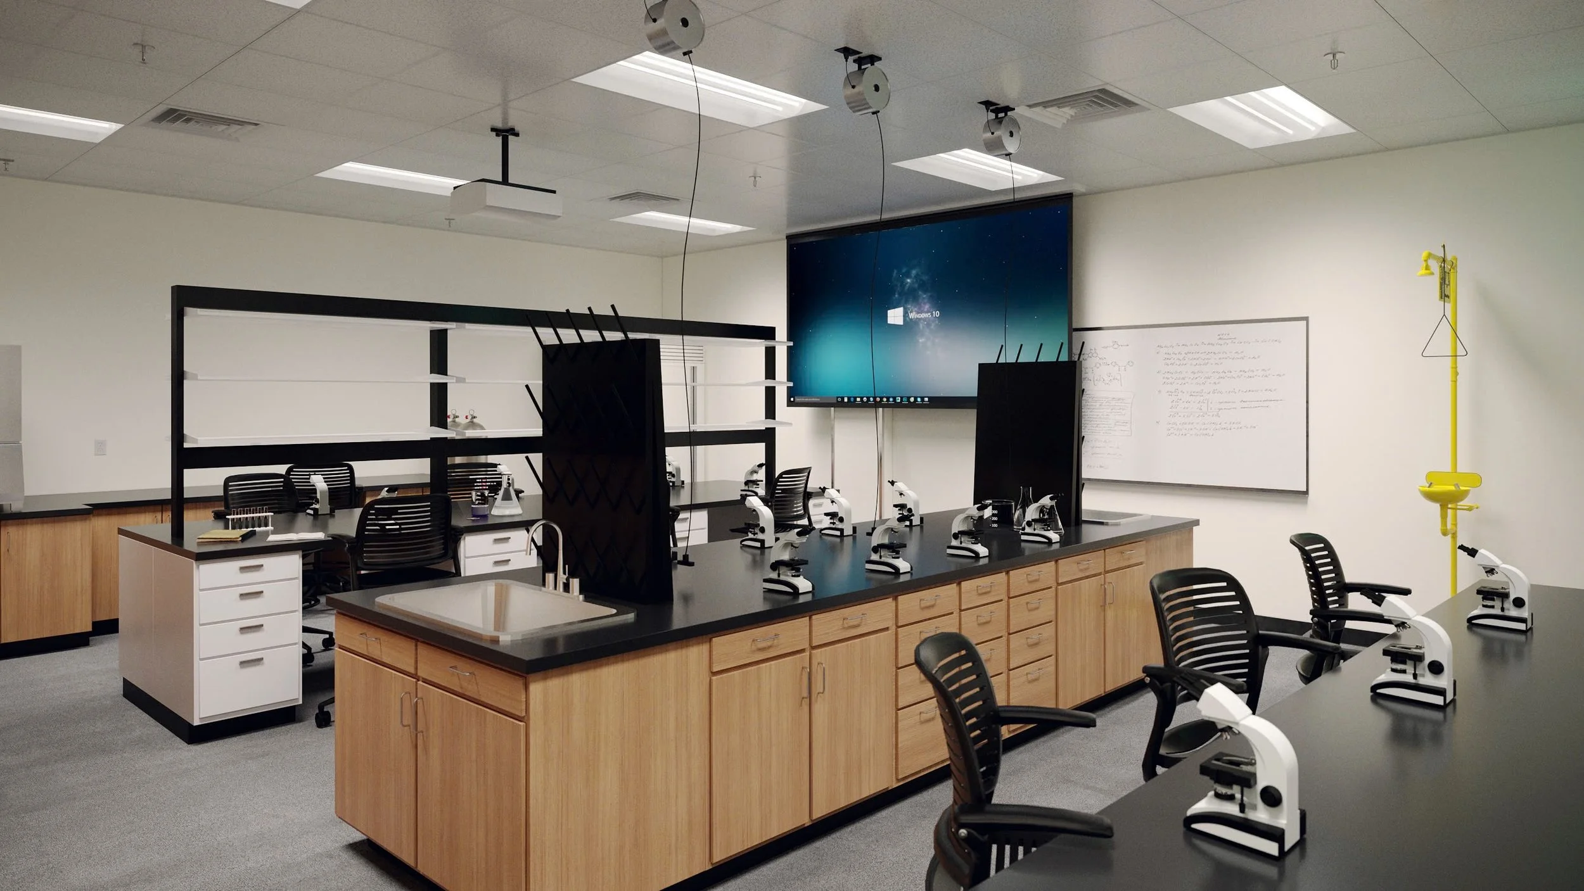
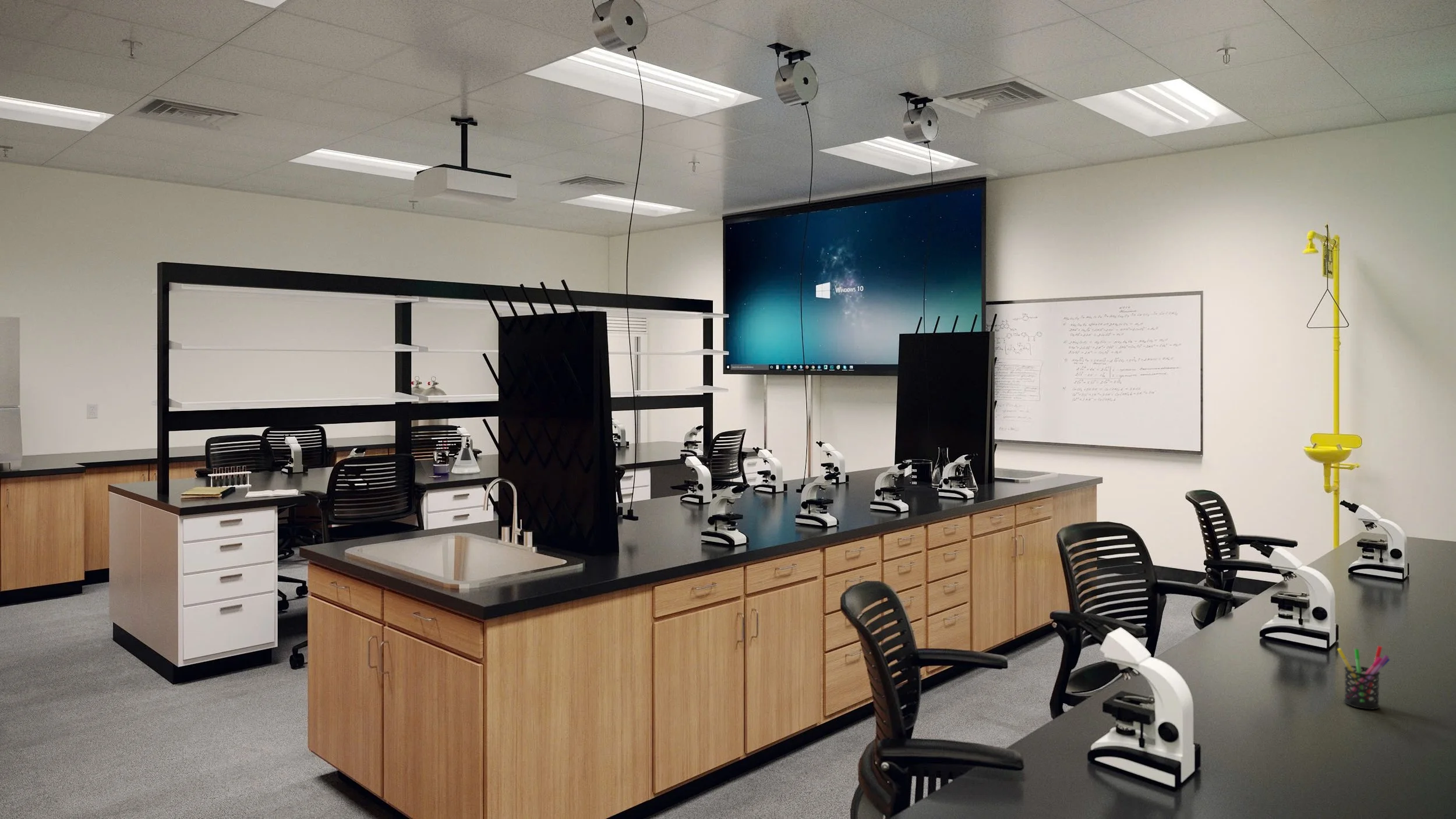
+ pen holder (1363, 673)
